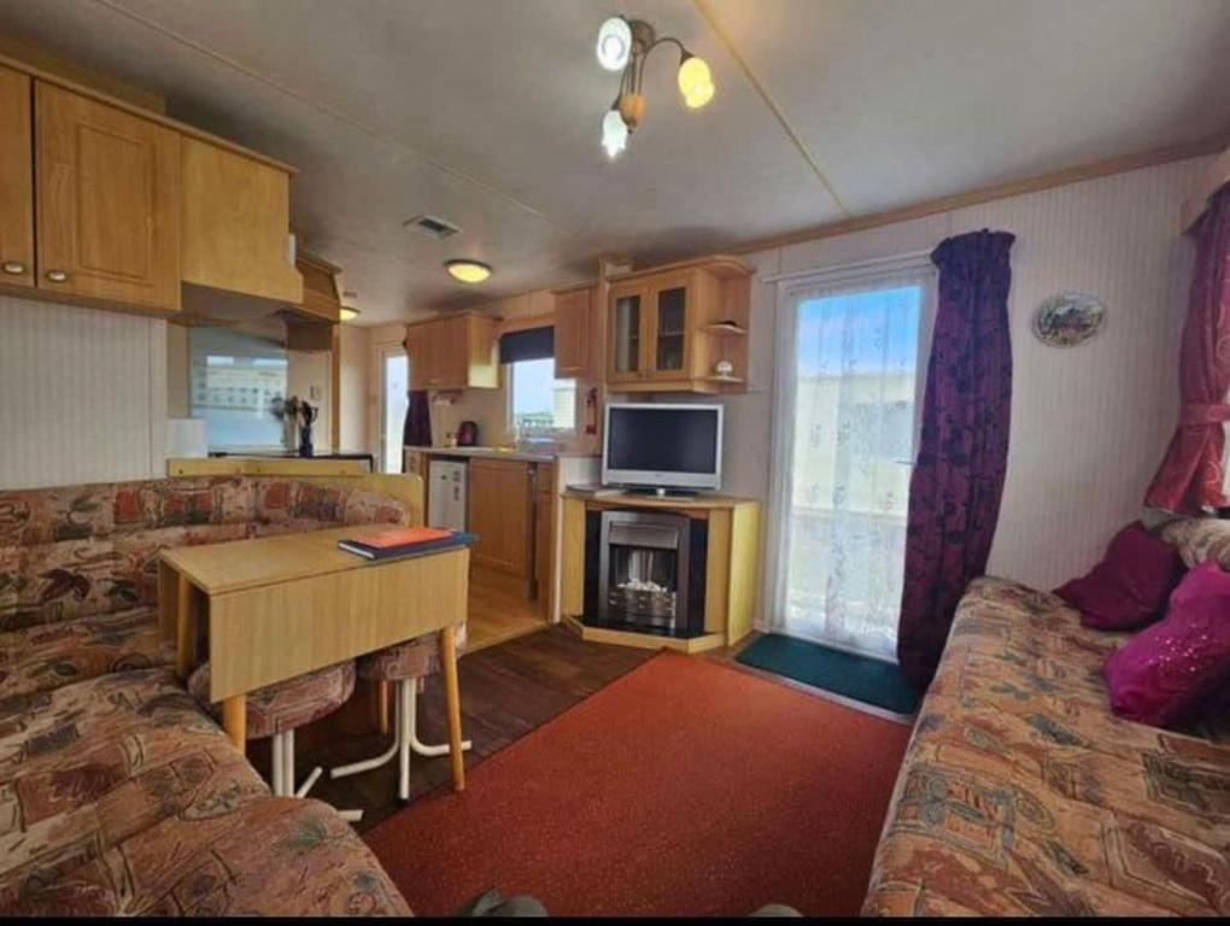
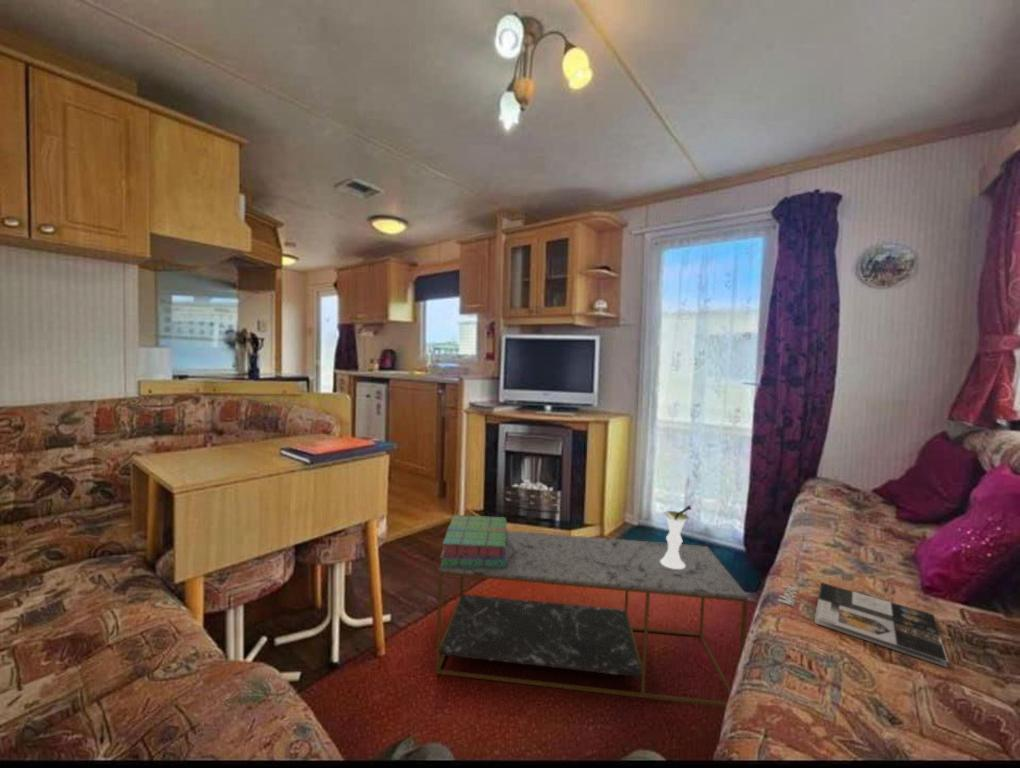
+ magazine (853, 612)
+ coffee table (581, 605)
+ stack of books (476, 539)
+ vase (674, 533)
